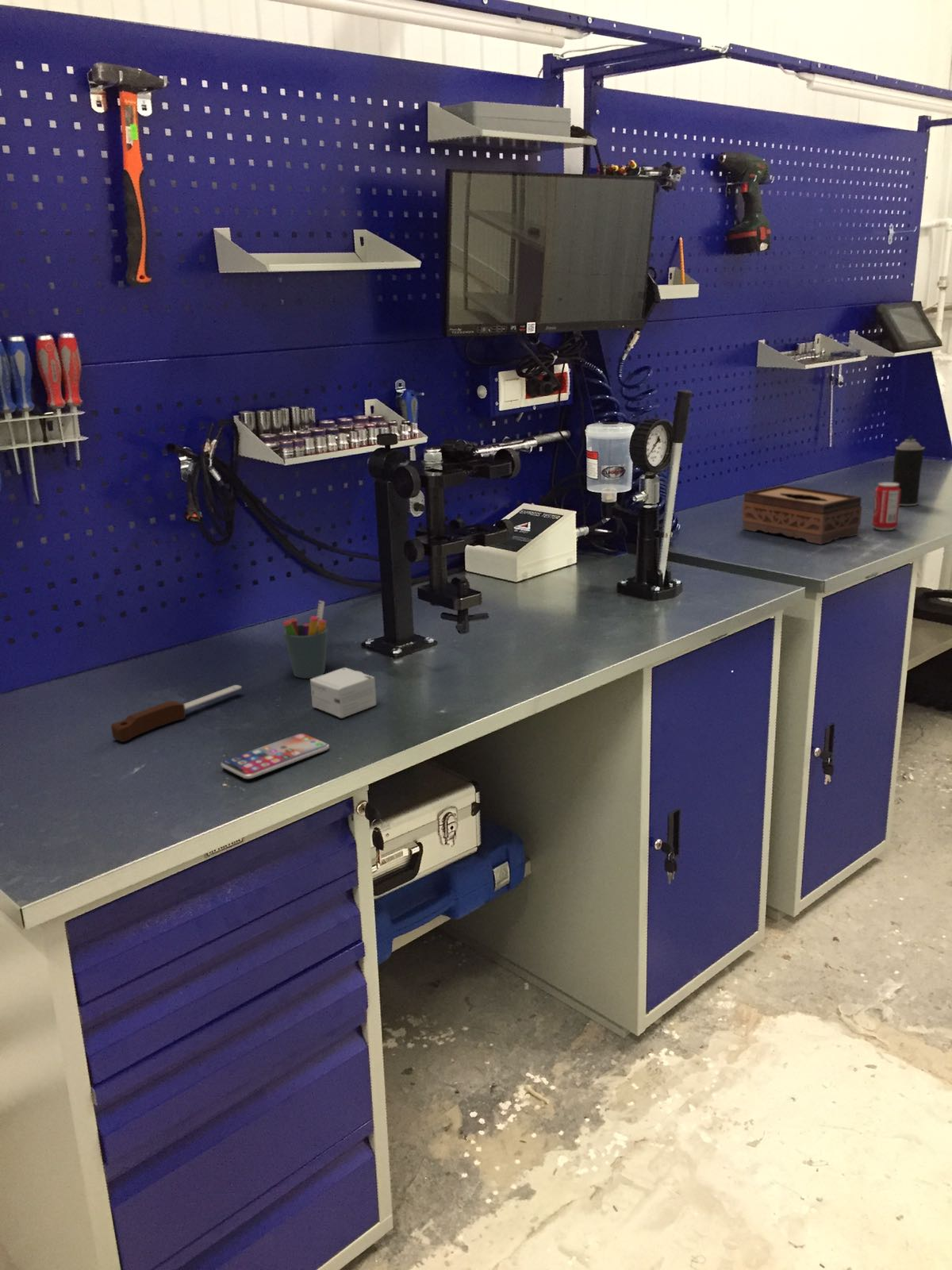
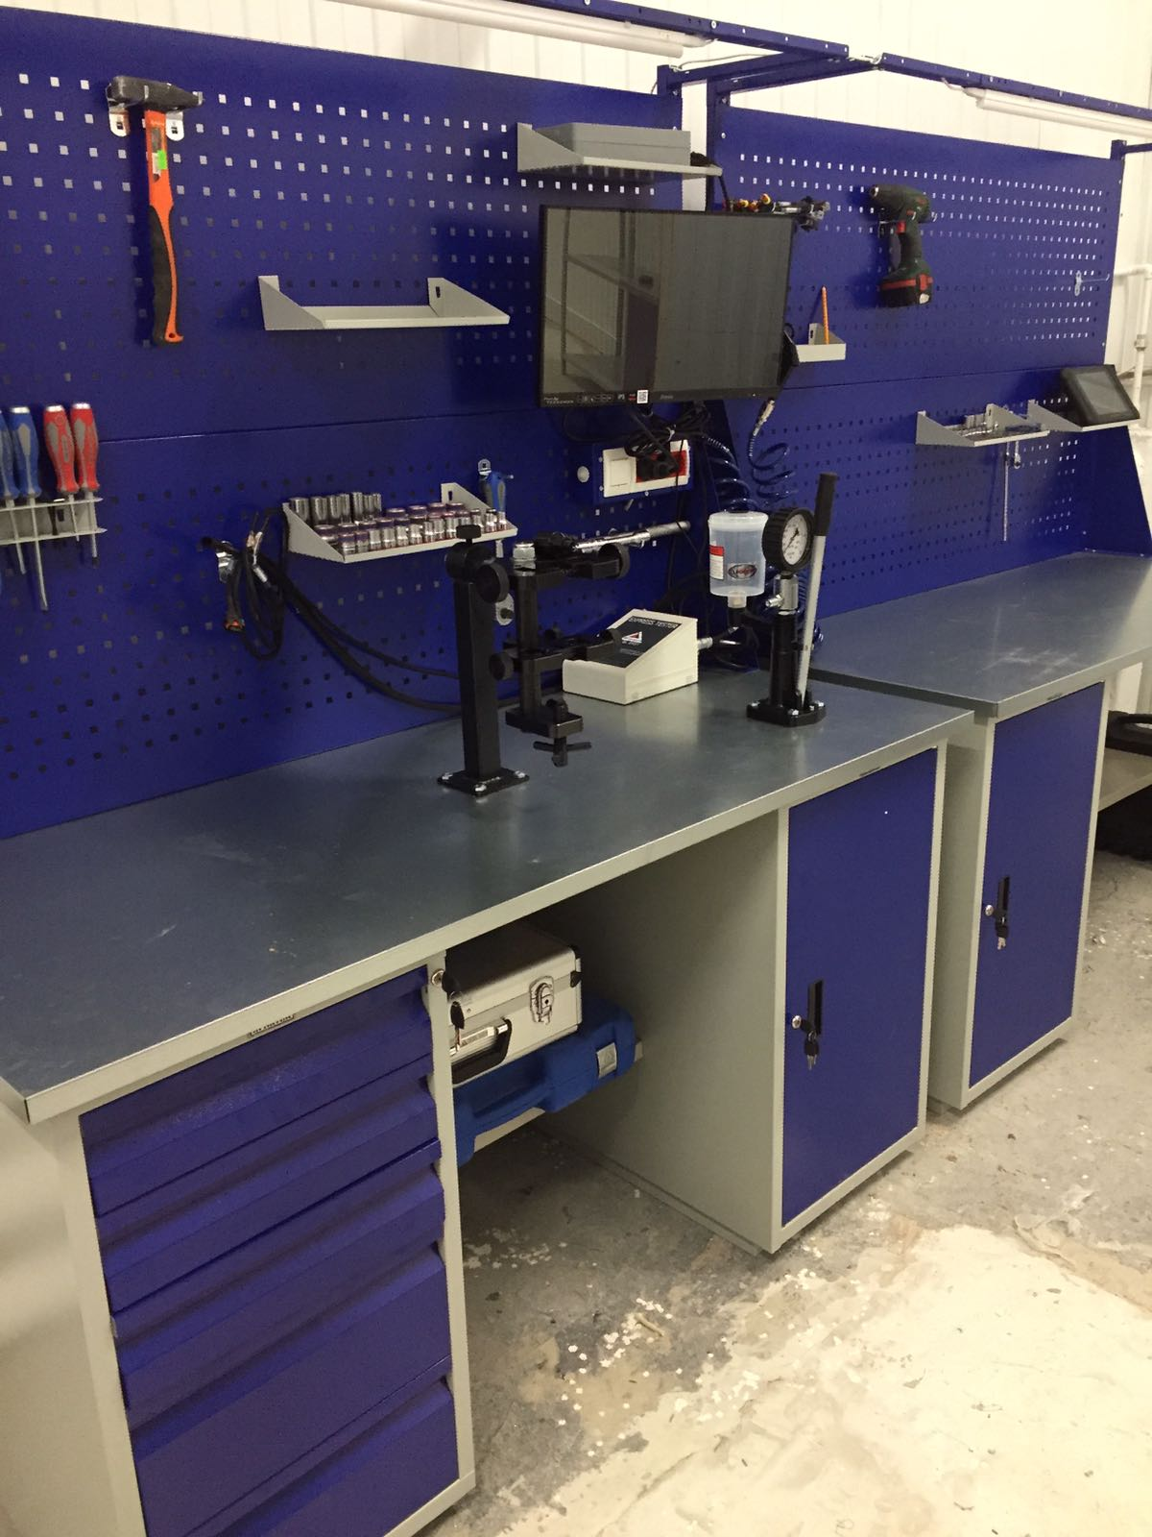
- pen holder (306, 640)
- beverage can (886, 506)
- smartphone (275, 755)
- spray can (908, 469)
- knife (180, 708)
- small box (343, 691)
- tissue box (800, 513)
